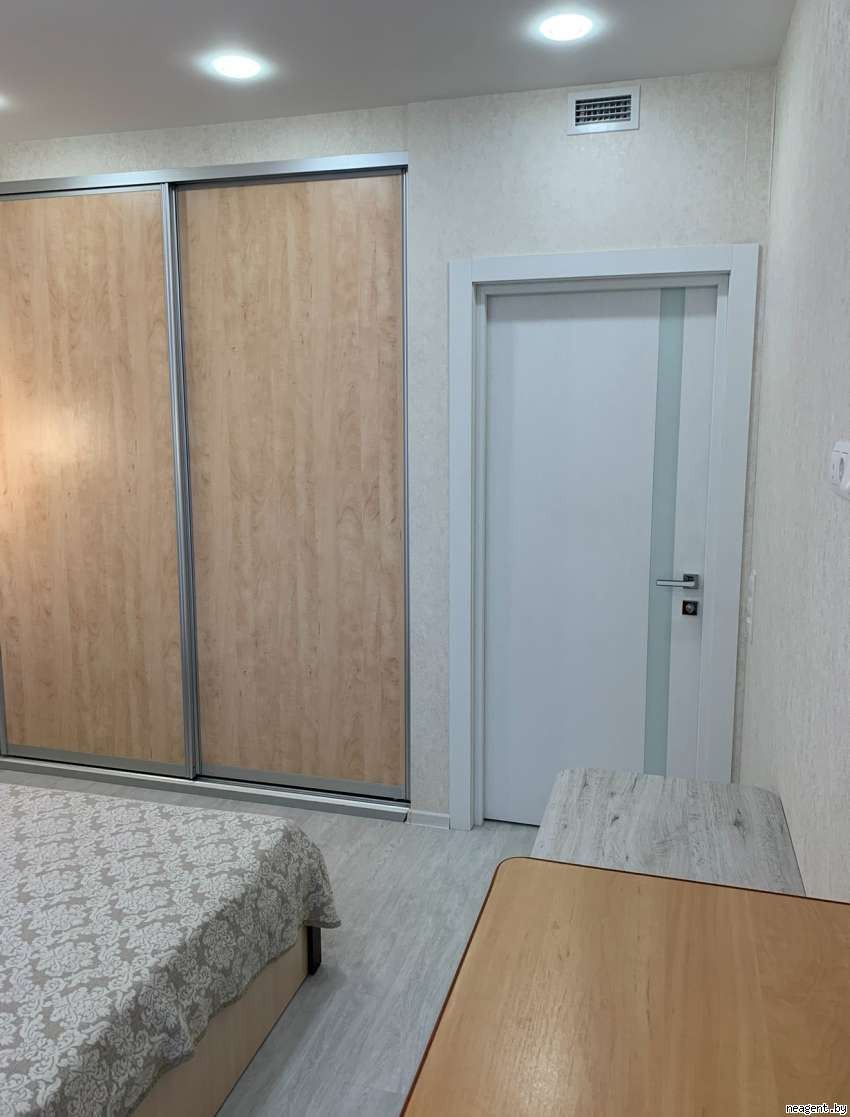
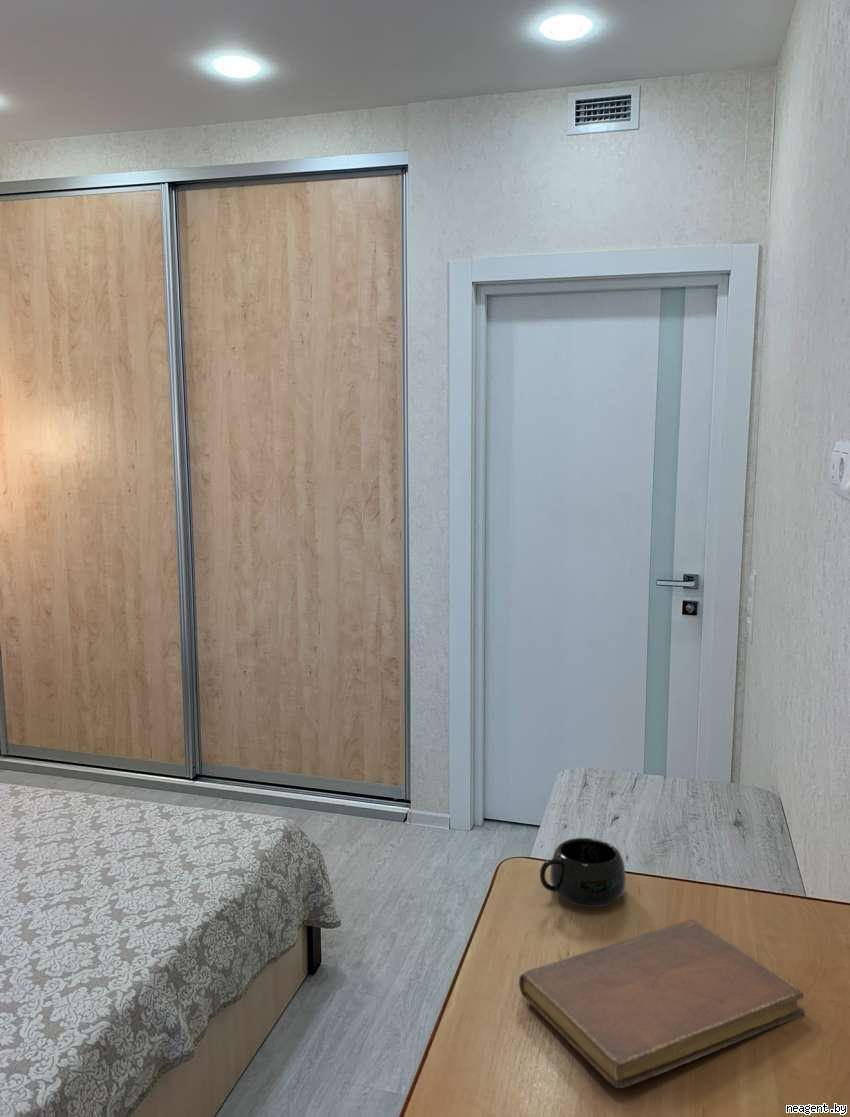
+ notebook (659, 991)
+ mug (580, 874)
